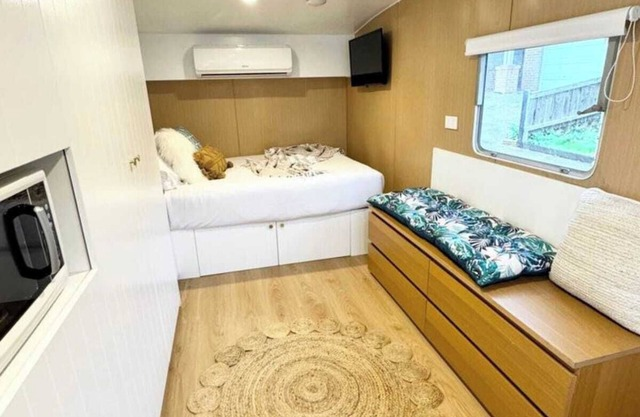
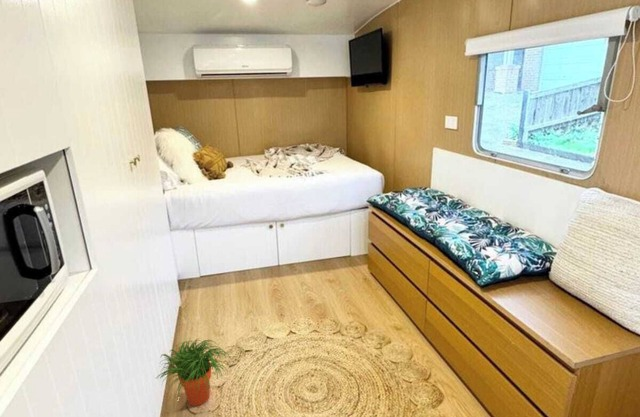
+ potted plant (196, 372)
